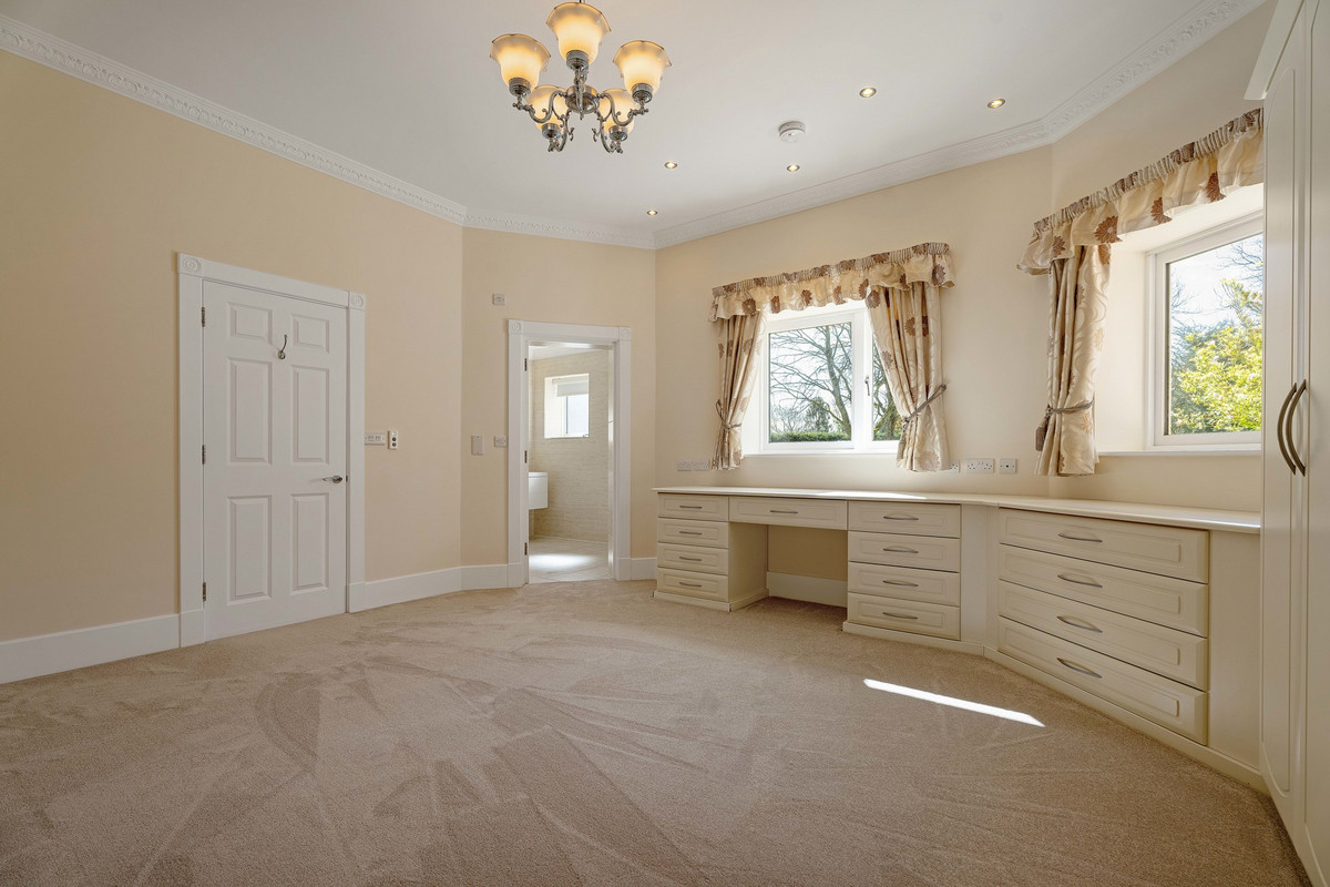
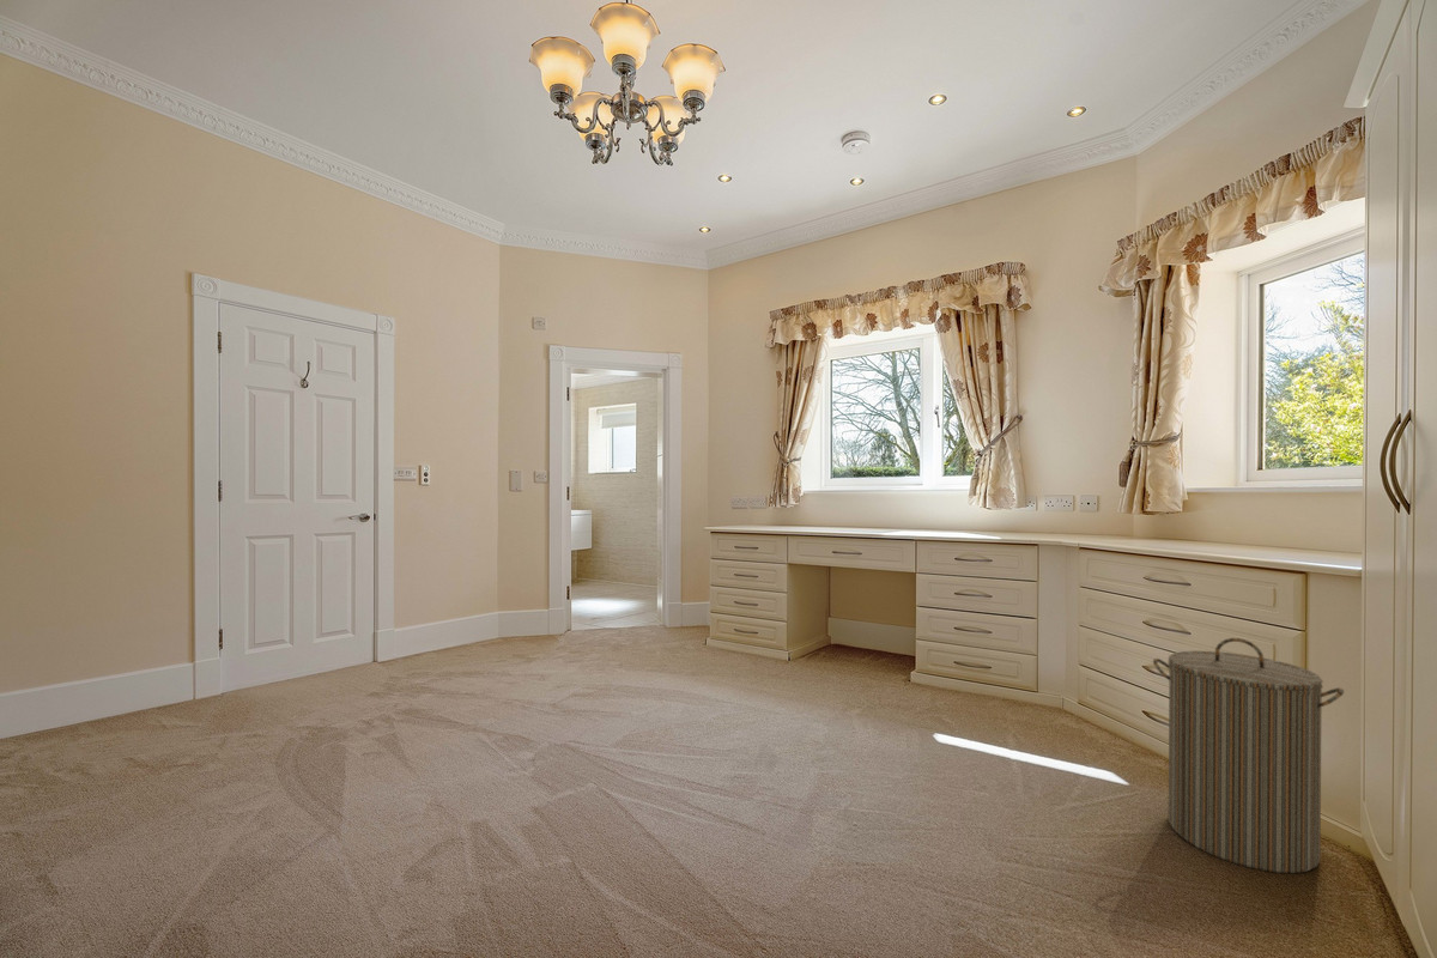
+ laundry hamper (1241, 739)
